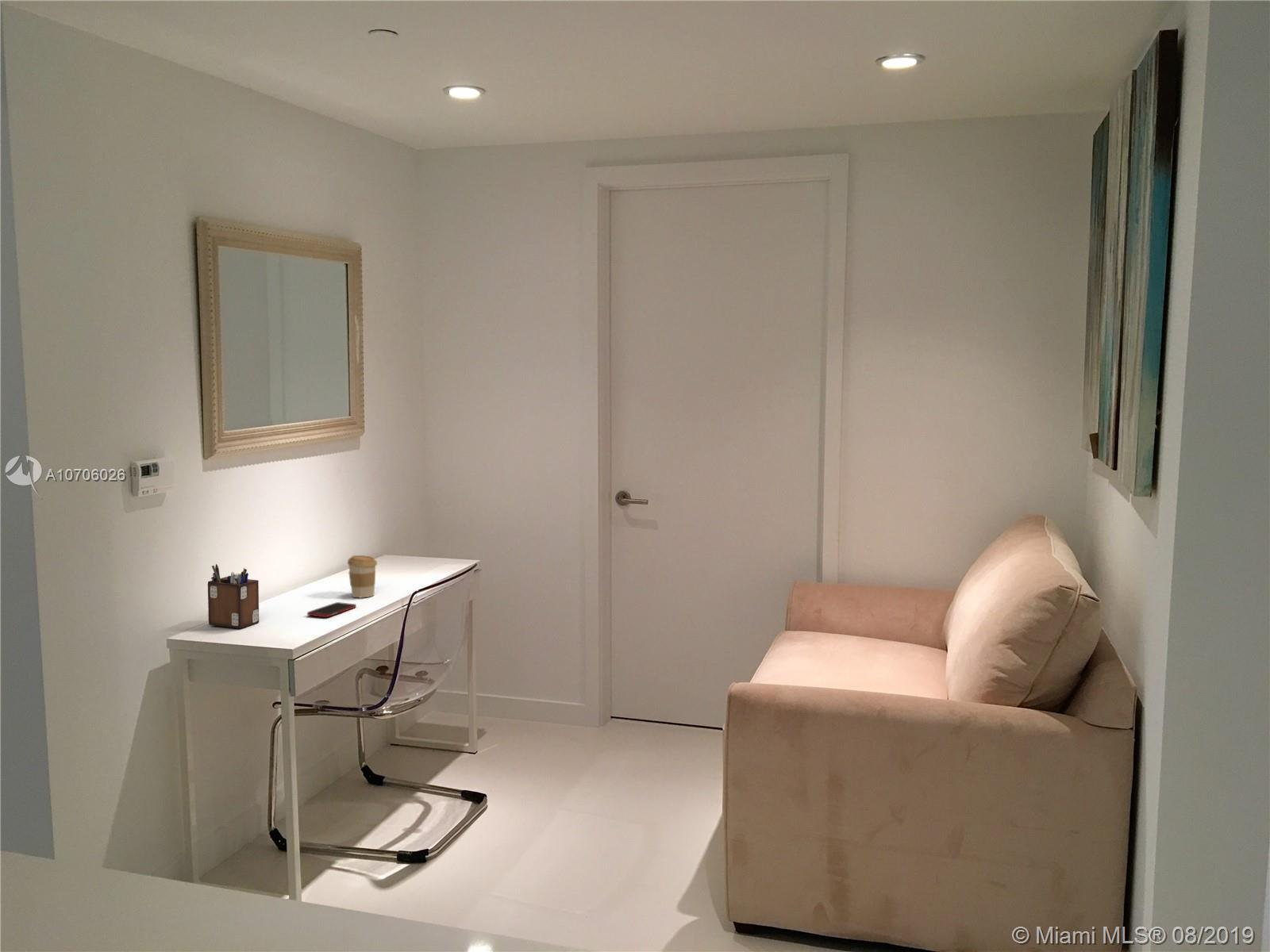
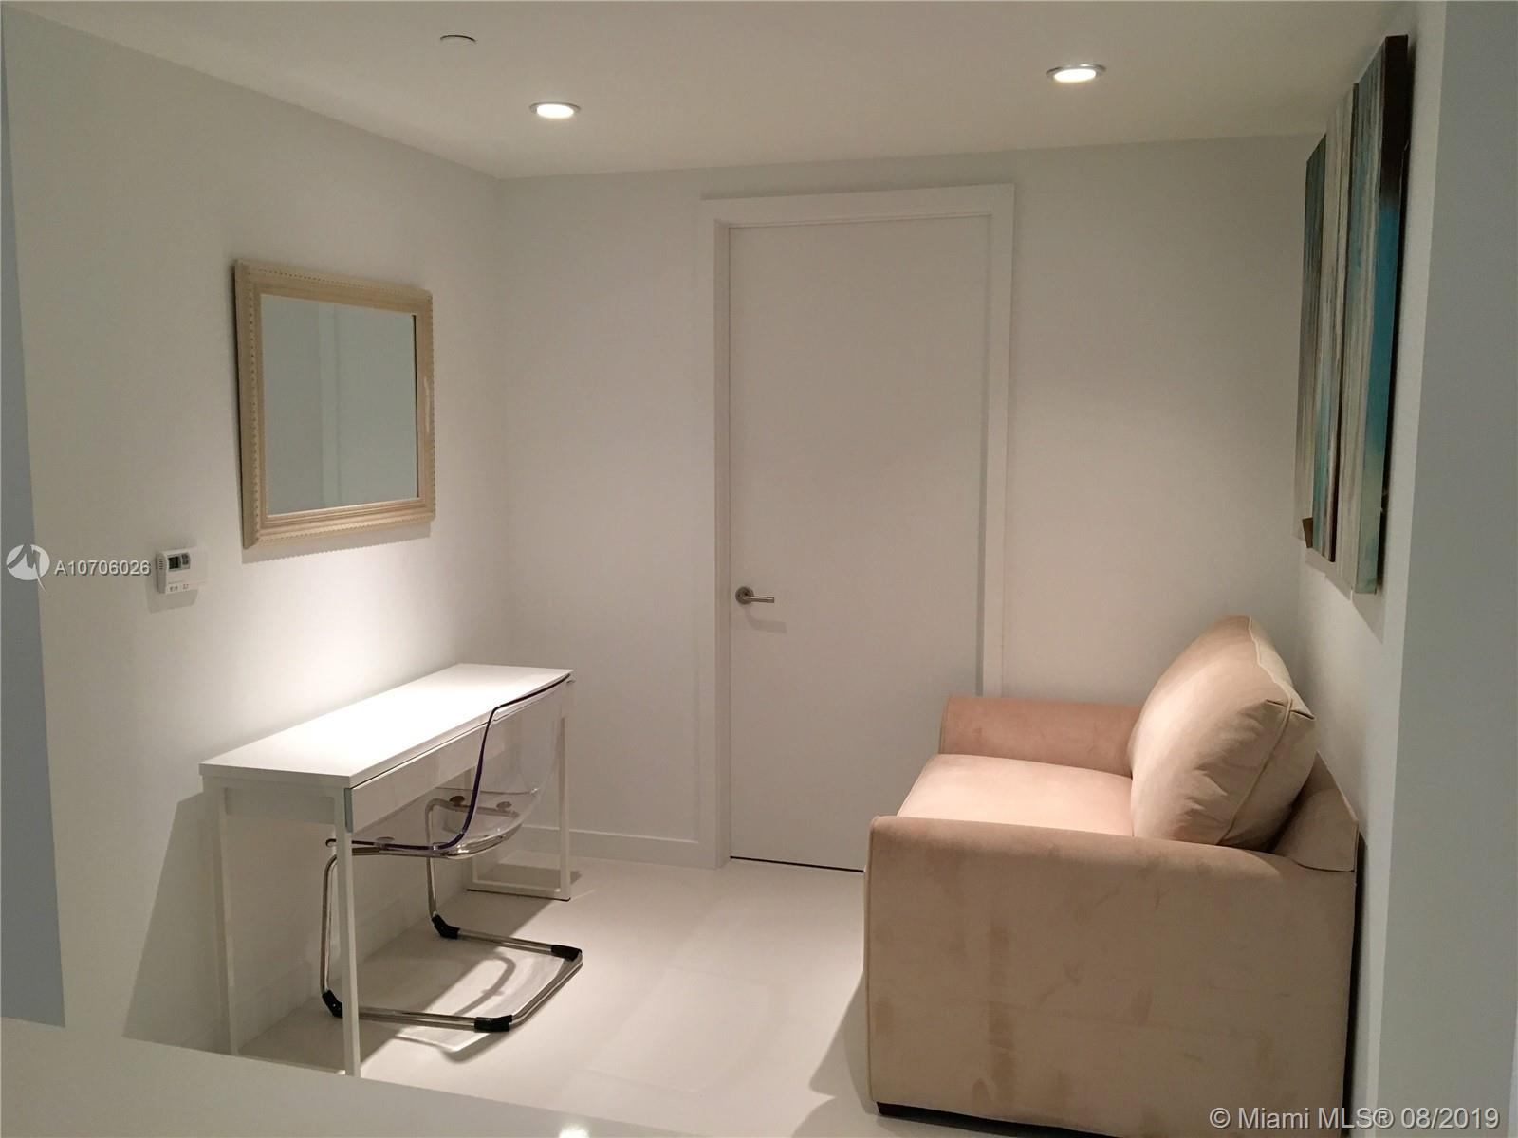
- desk organizer (233, 593)
- coffee cup (362, 575)
- cell phone (332, 609)
